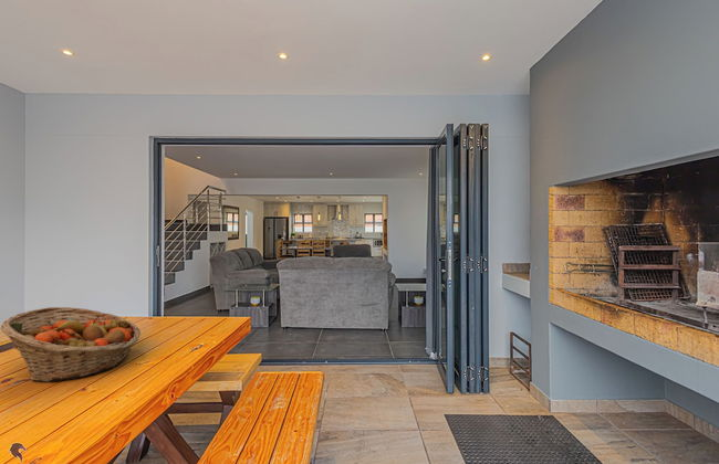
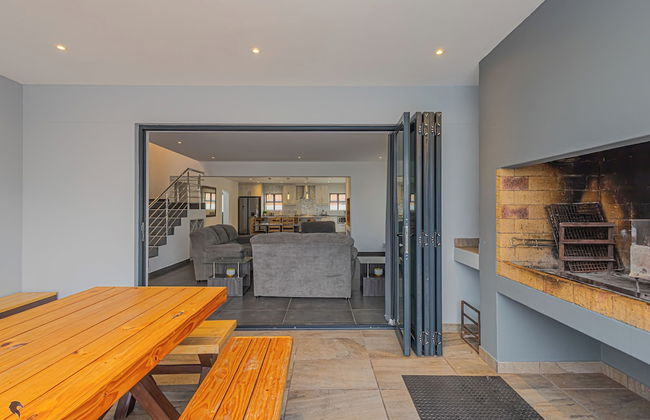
- fruit basket (77, 337)
